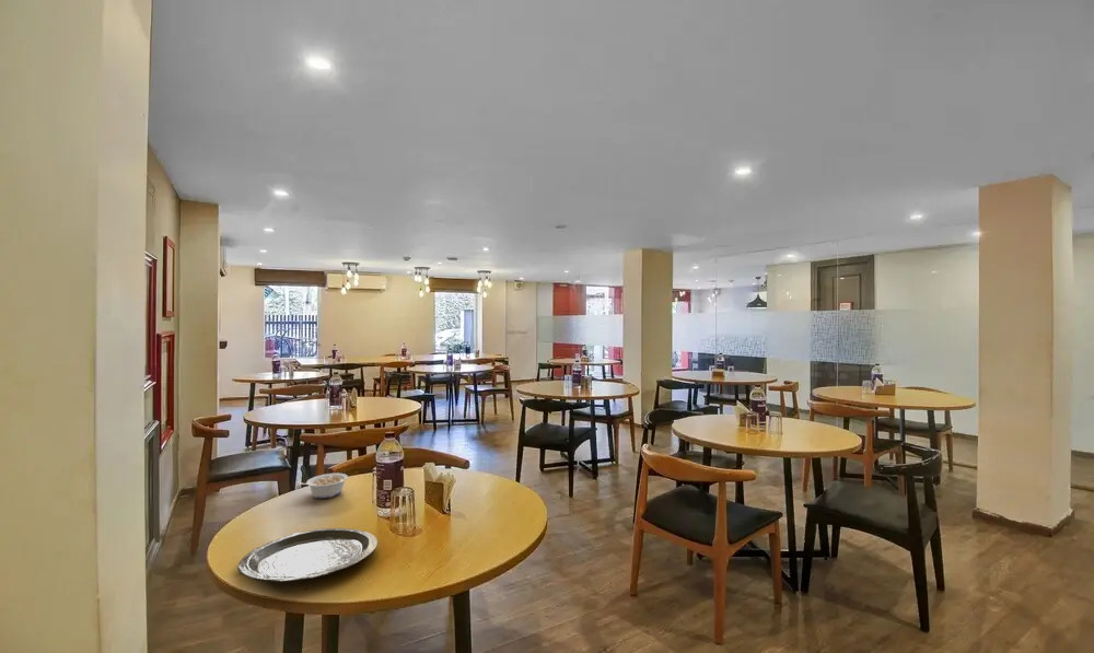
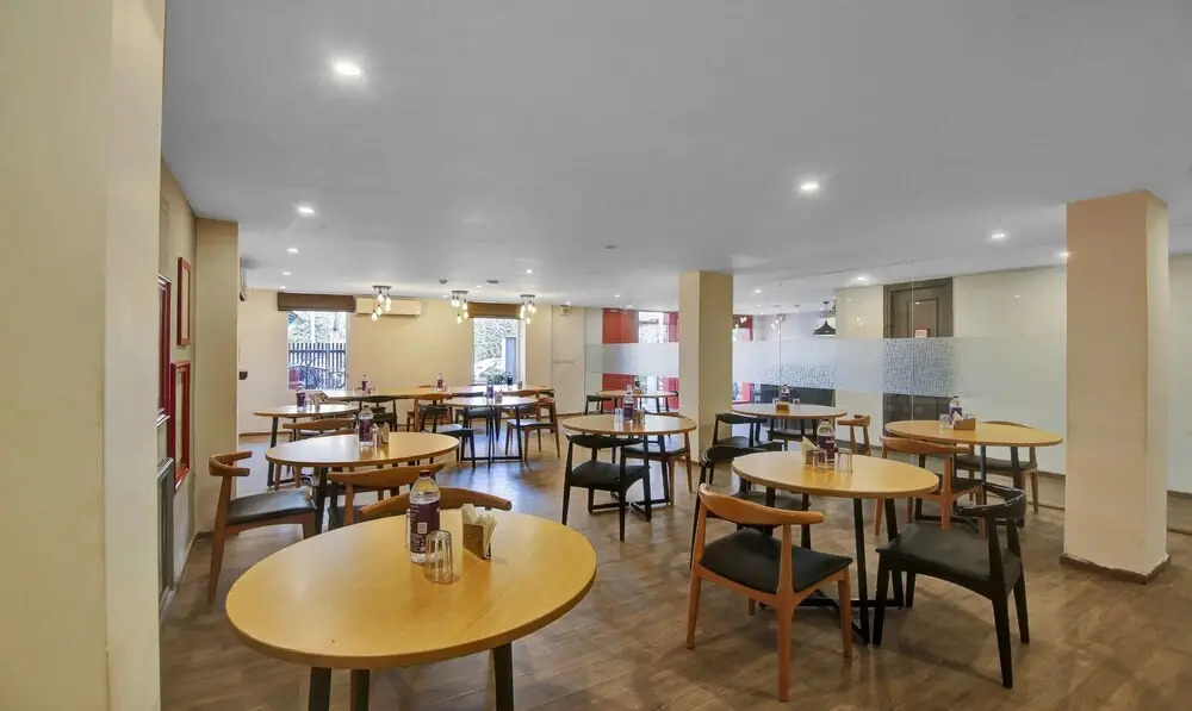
- plate (311, 553)
- legume (326, 485)
